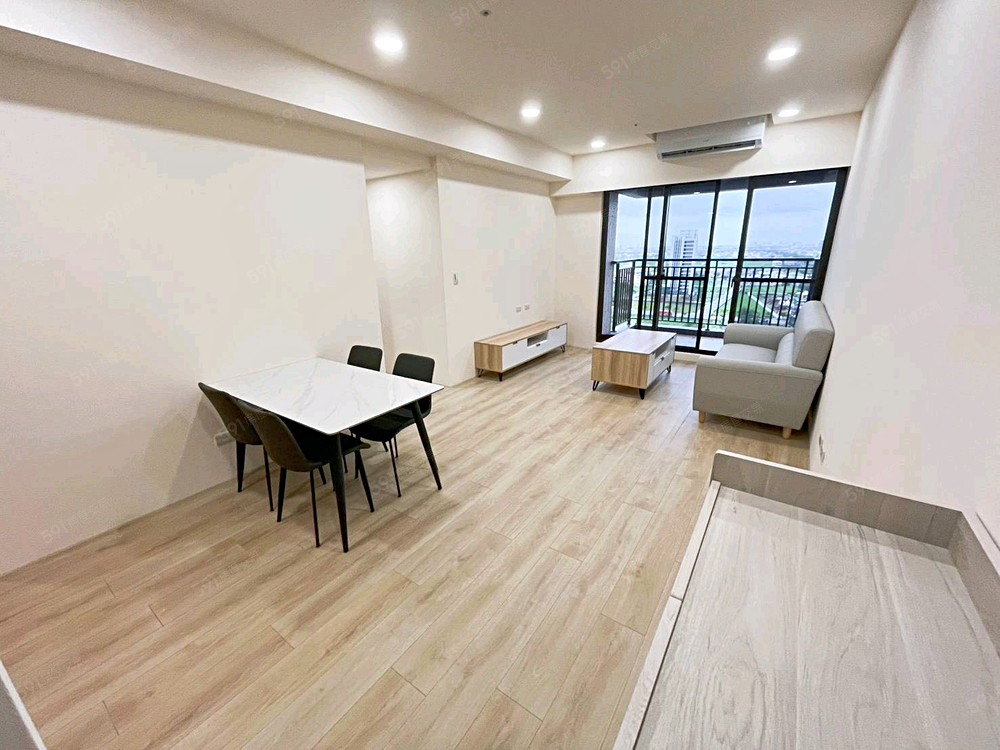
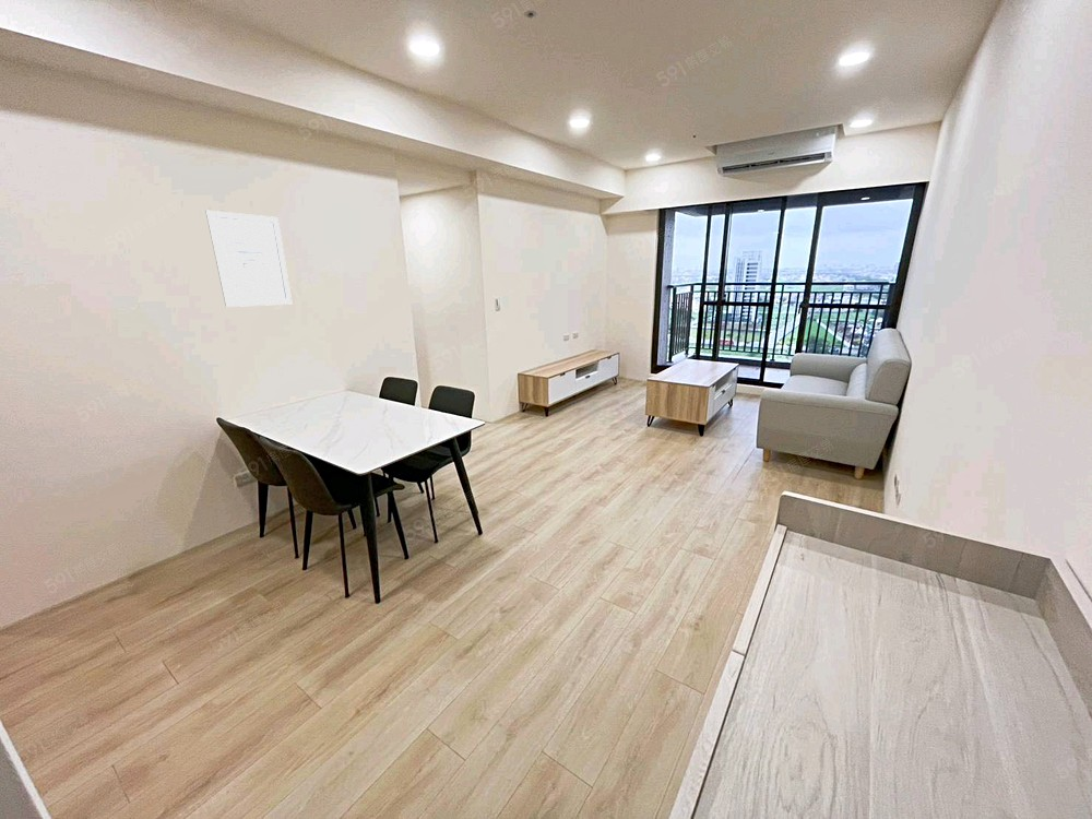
+ wall art (252, 261)
